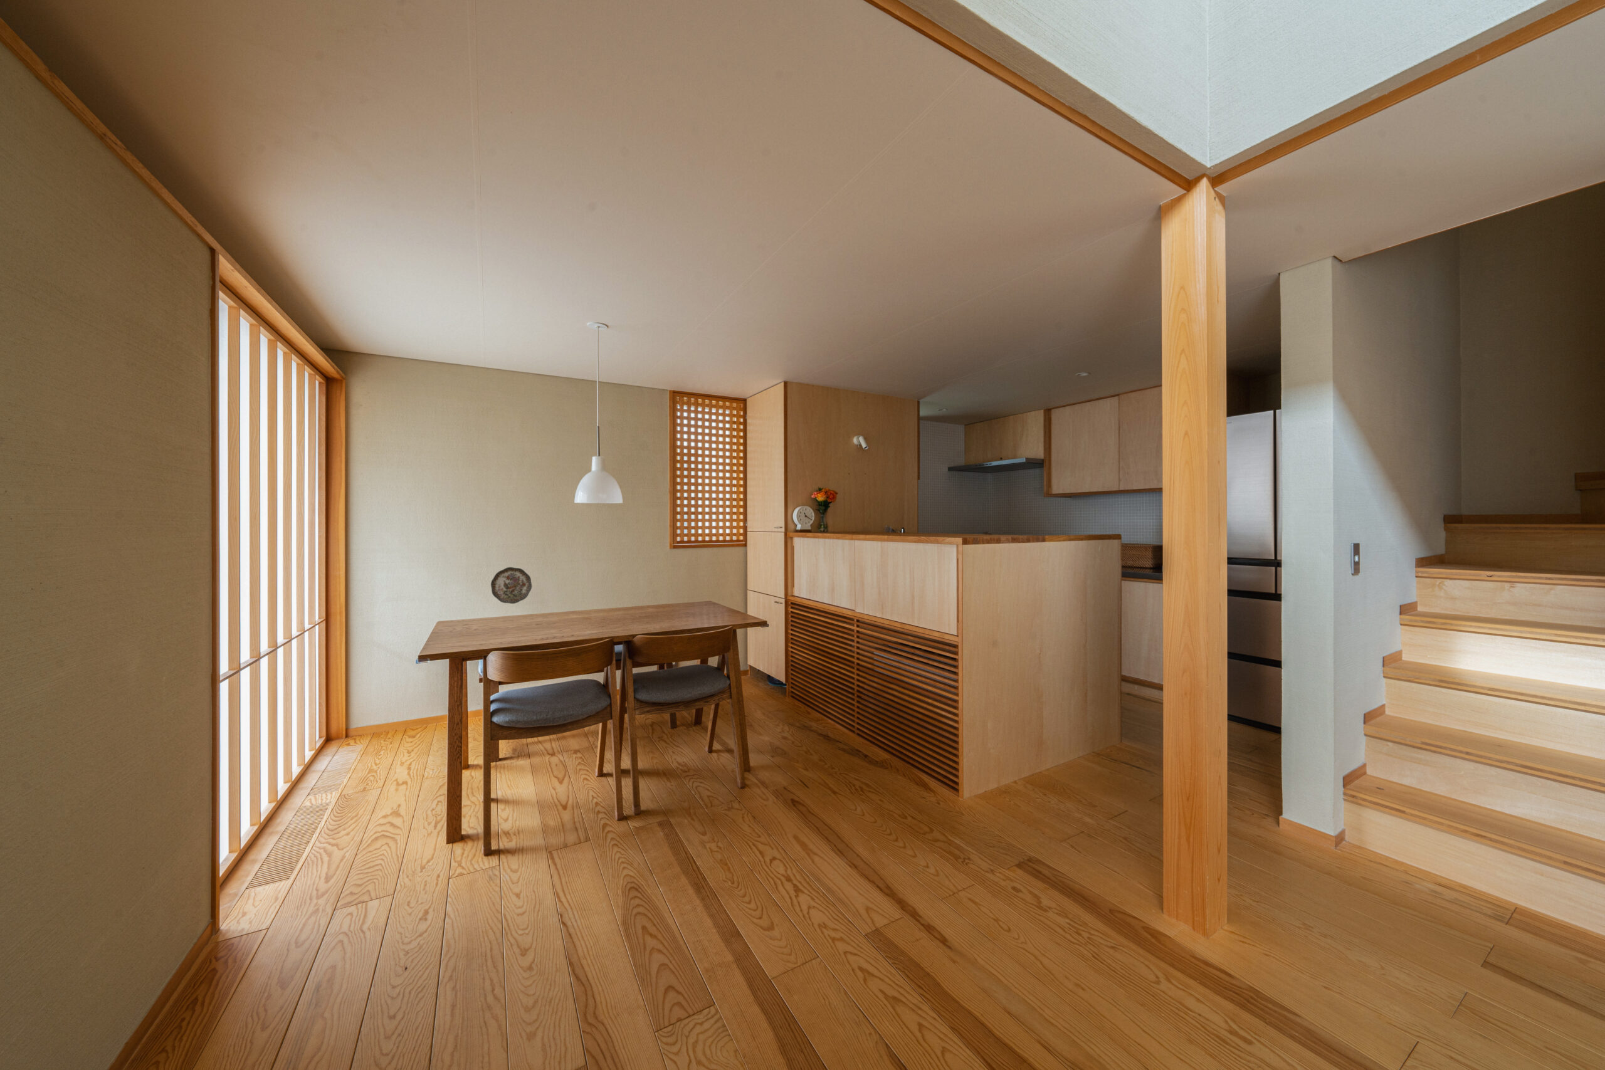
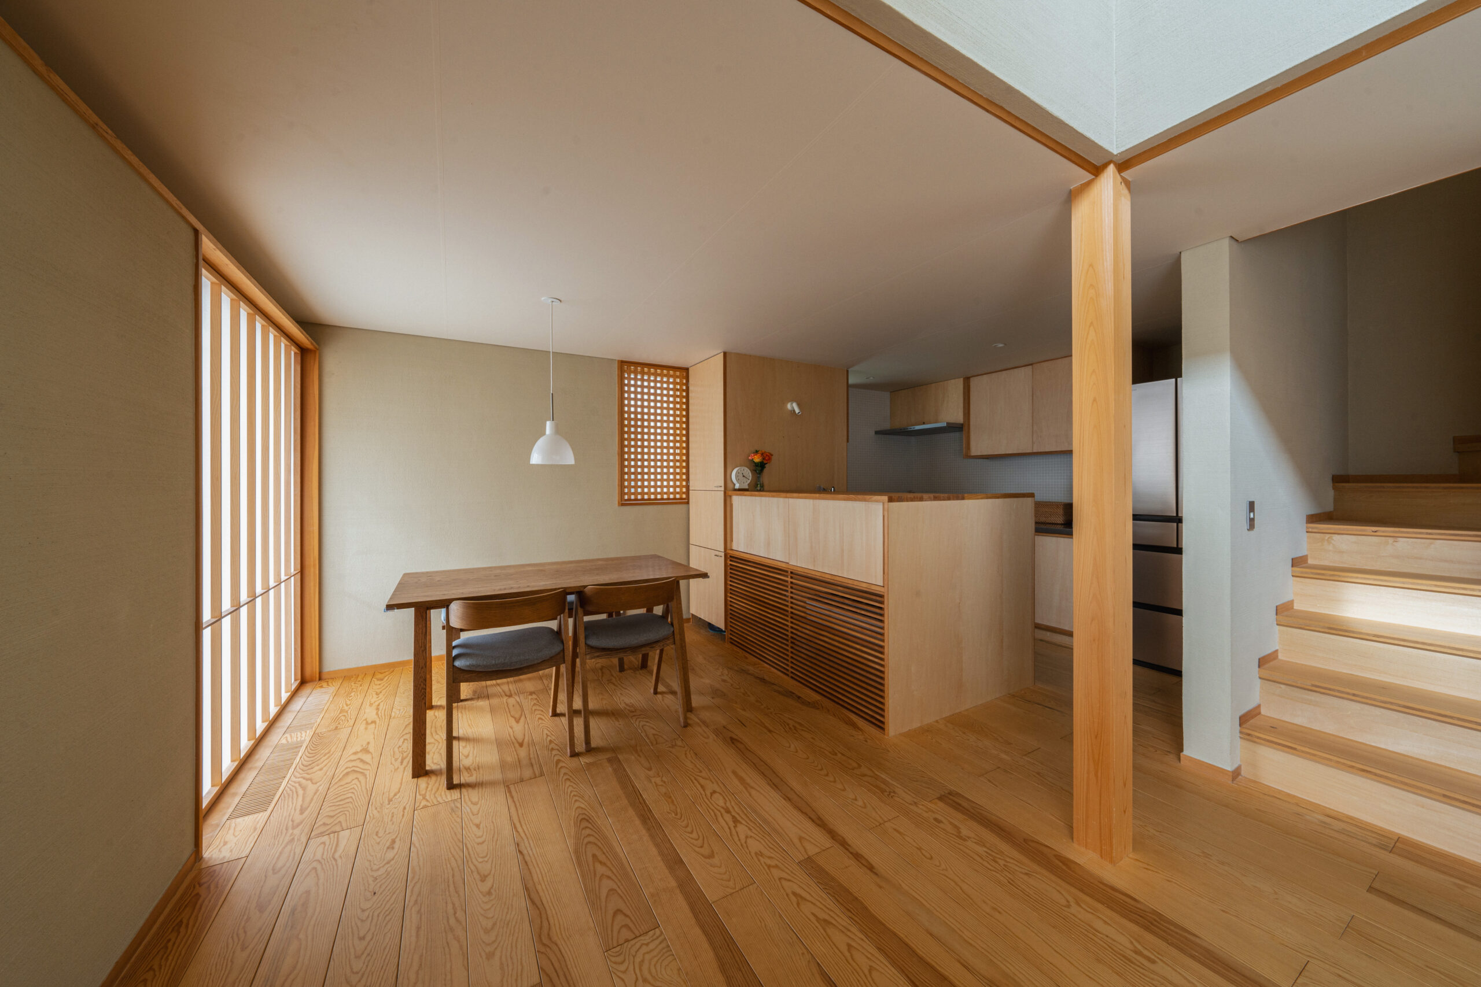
- decorative plate (511, 585)
